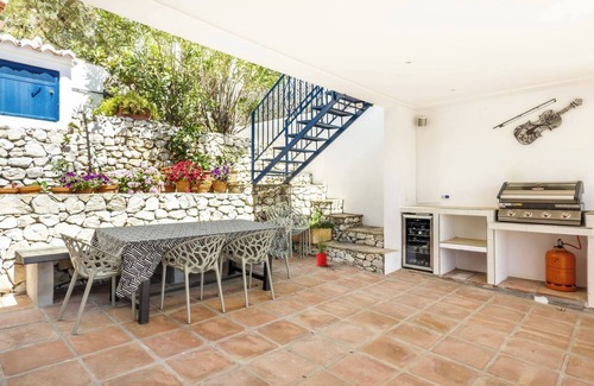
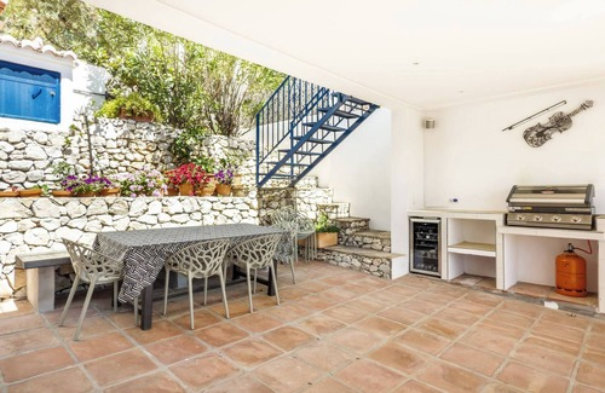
- house plant (322, 246)
